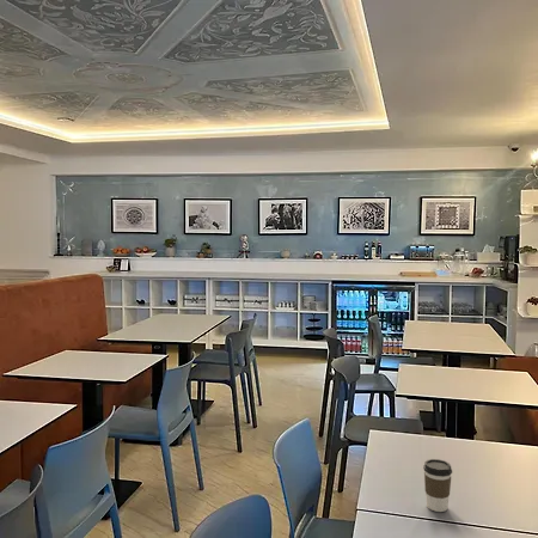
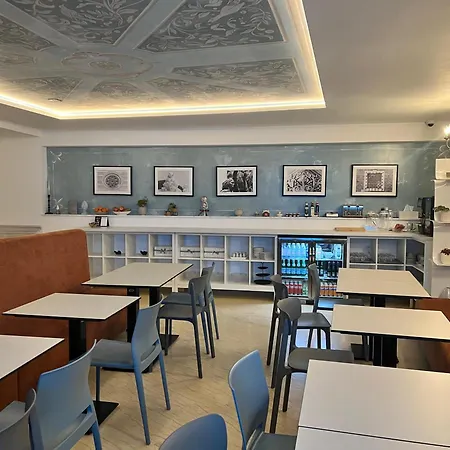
- coffee cup (436, 485)
